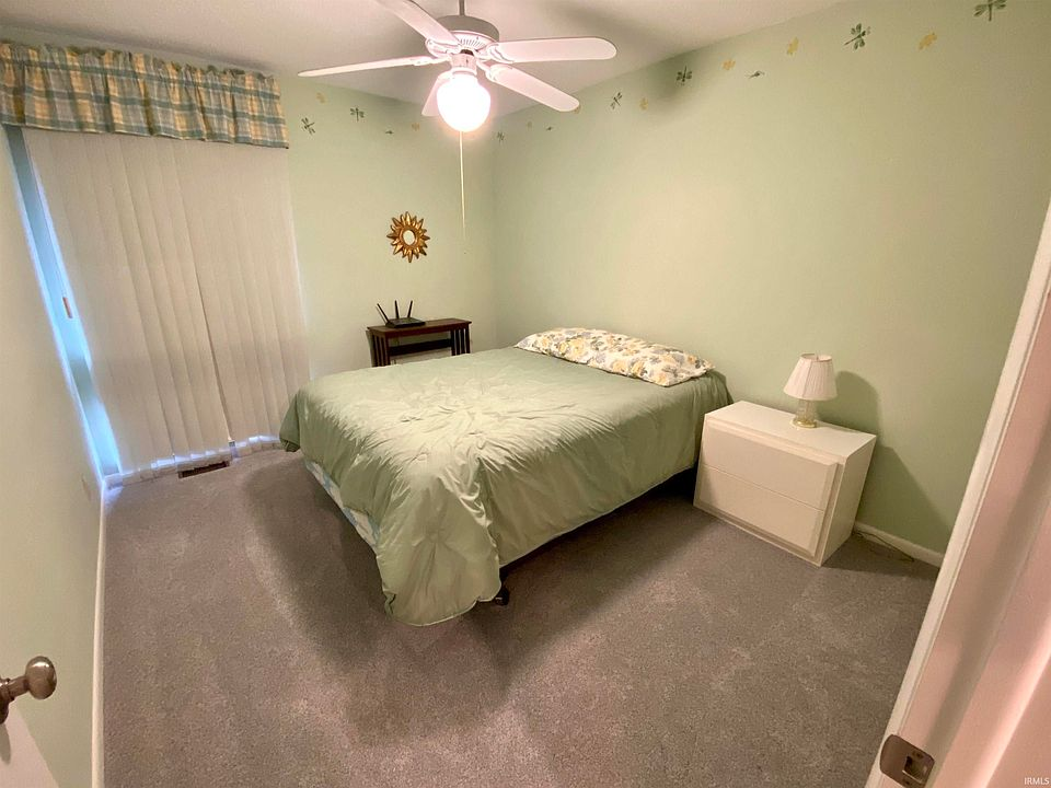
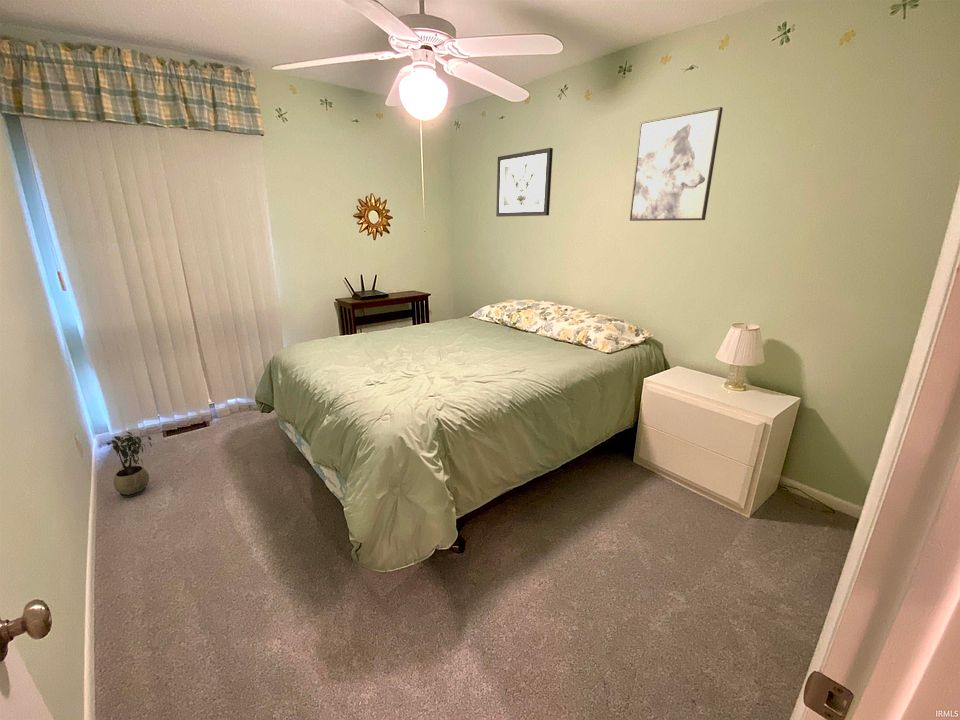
+ potted plant (133, 460)
+ wall art (522, 185)
+ wall art (671, 169)
